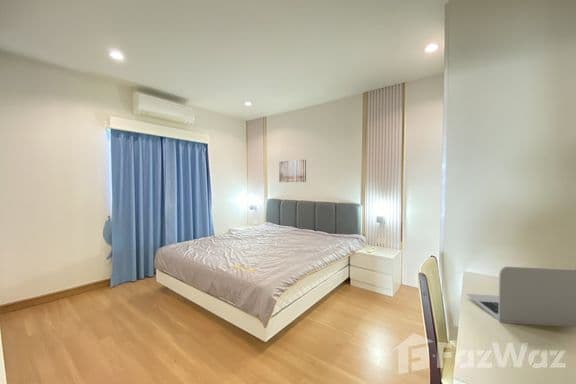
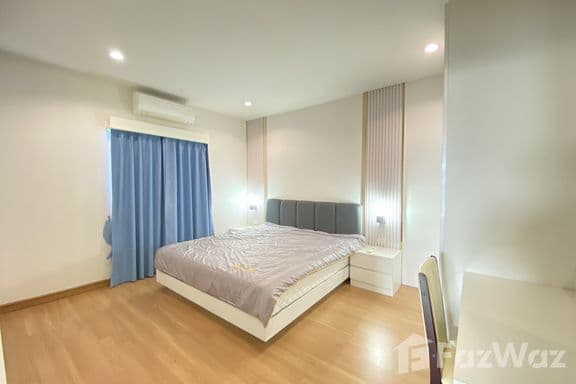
- wall art (292, 171)
- laptop (522, 285)
